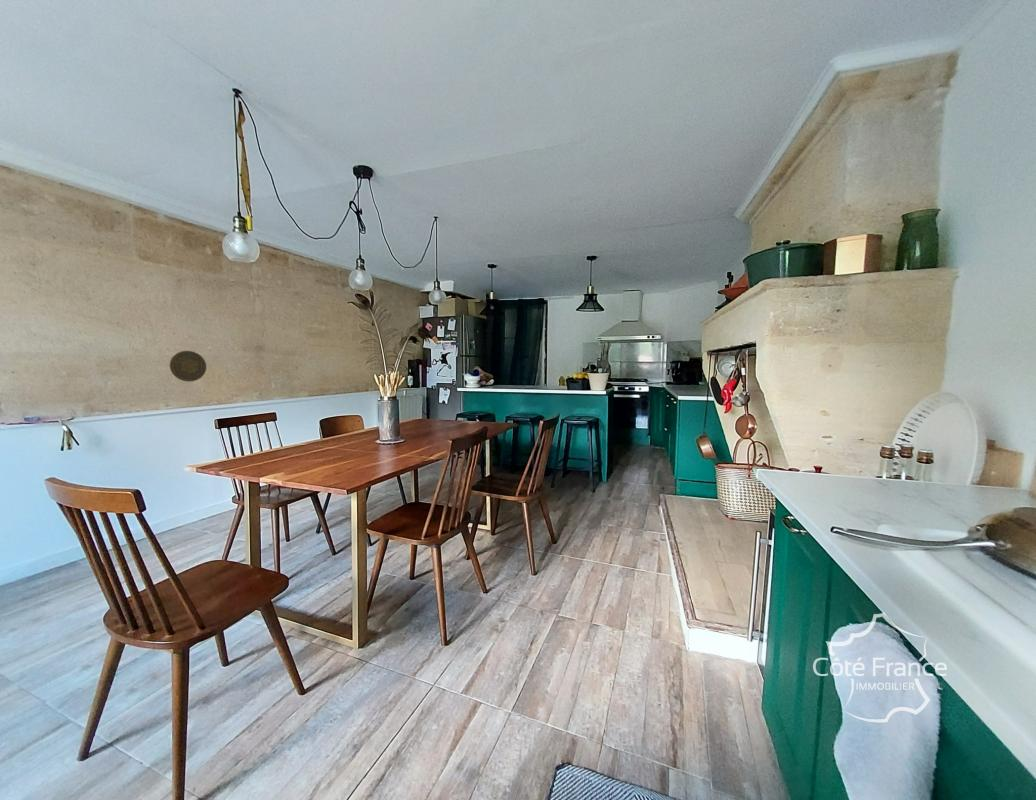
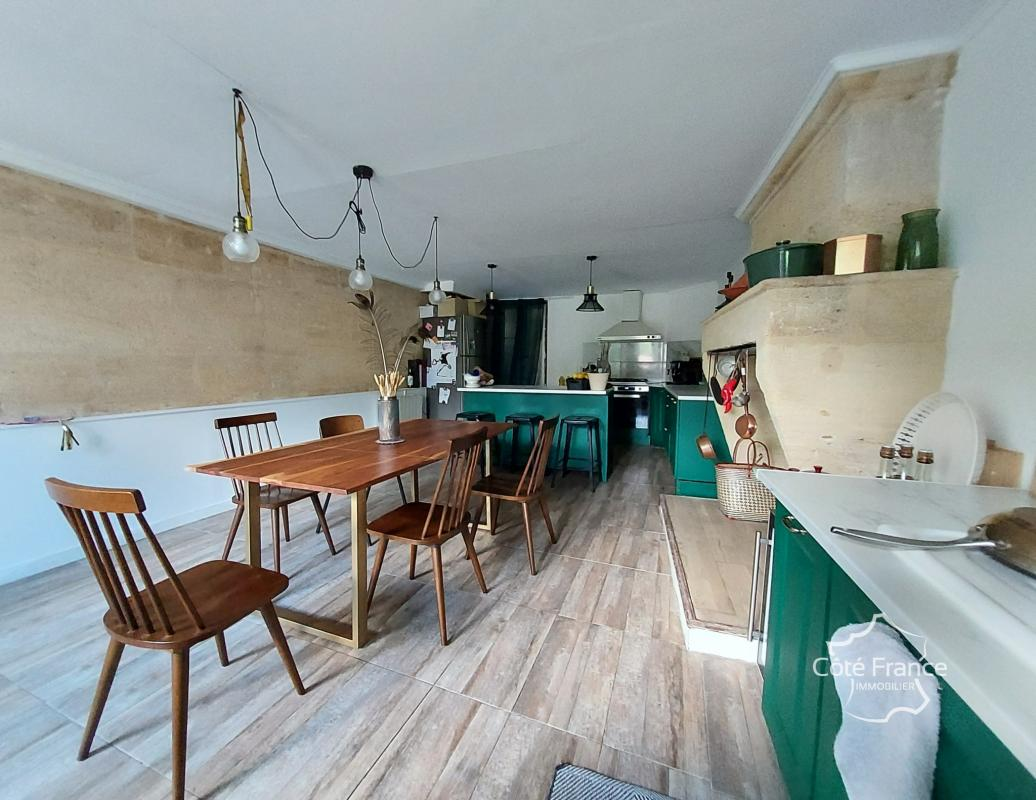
- decorative plate (189, 366)
